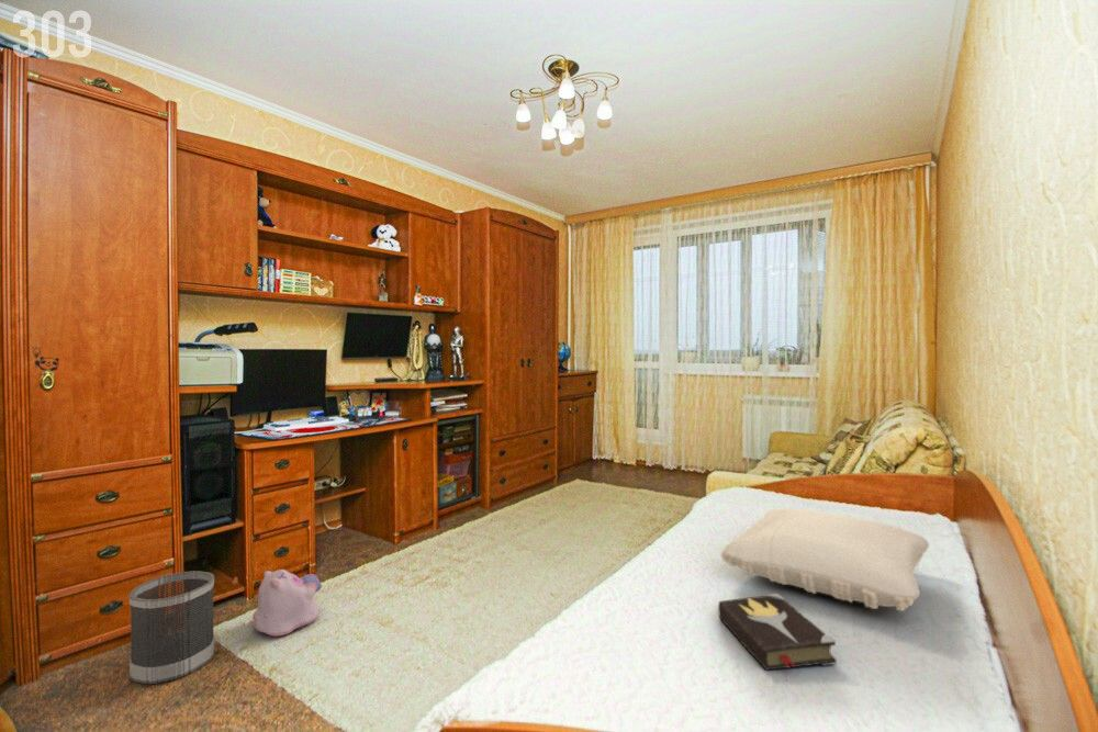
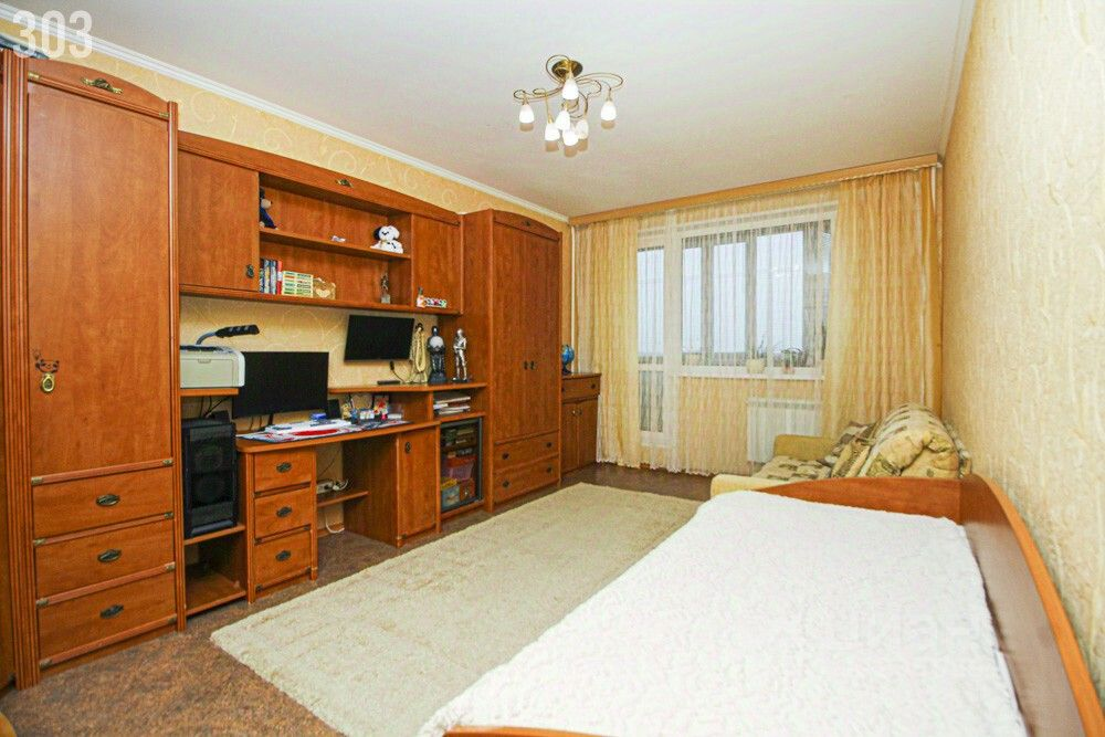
- wastebasket (173, 623)
- pillow (826, 551)
- hardback book (772, 627)
- plush toy (288, 595)
